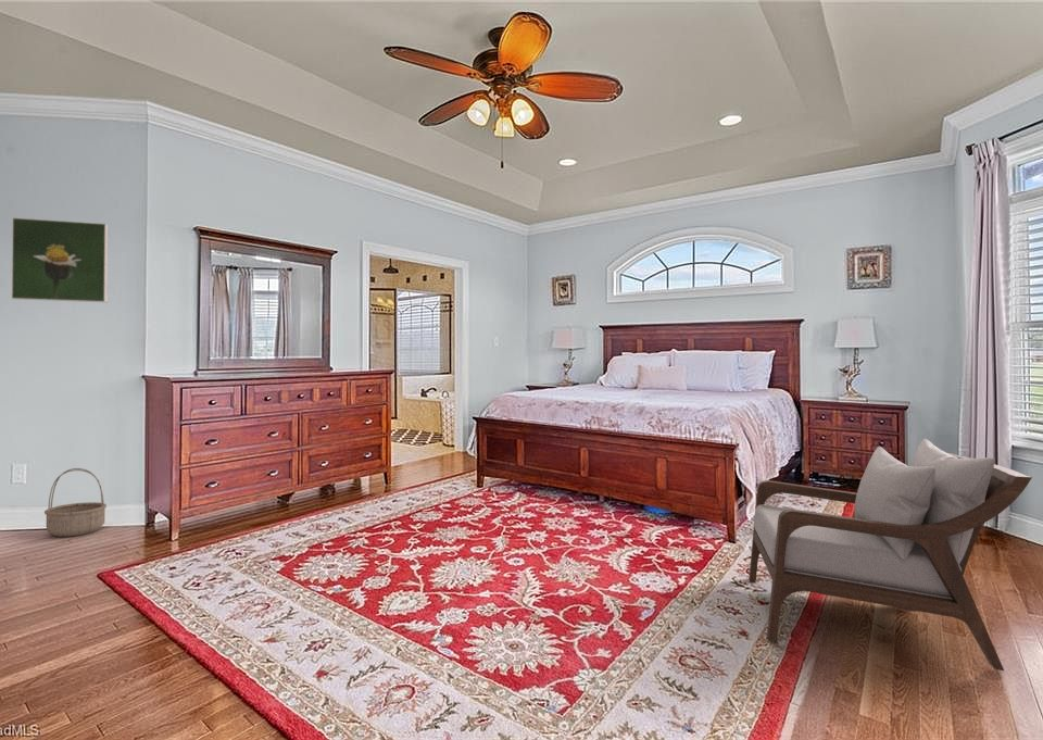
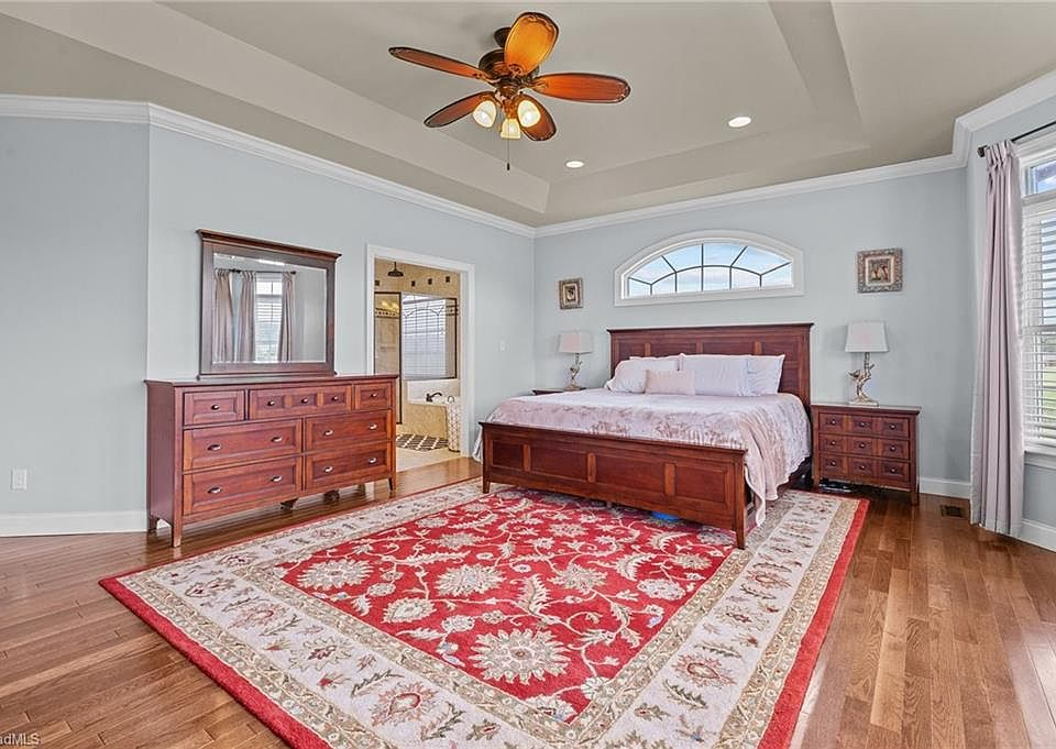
- basket (76, 503)
- armchair (869, 531)
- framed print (60, 261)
